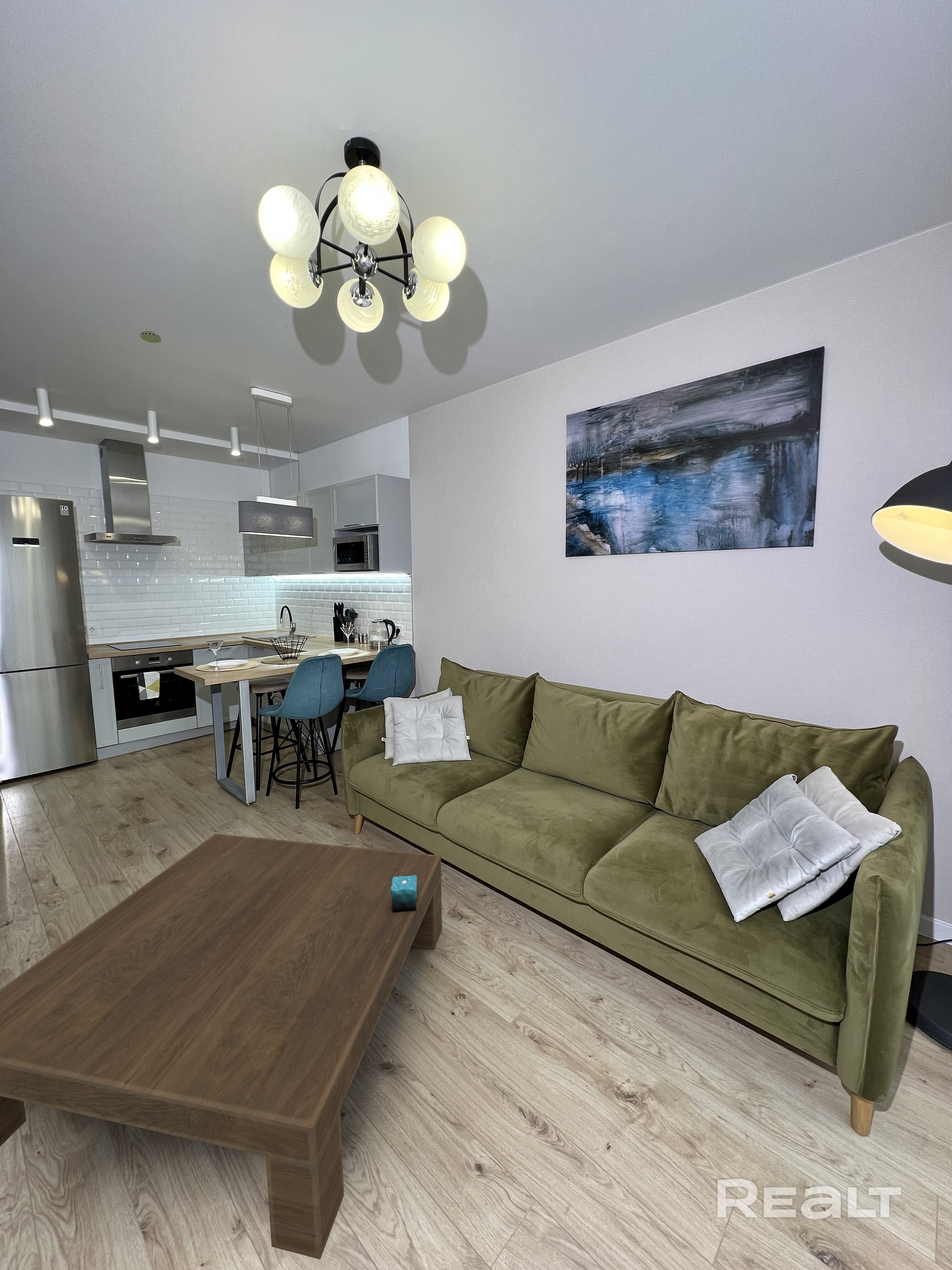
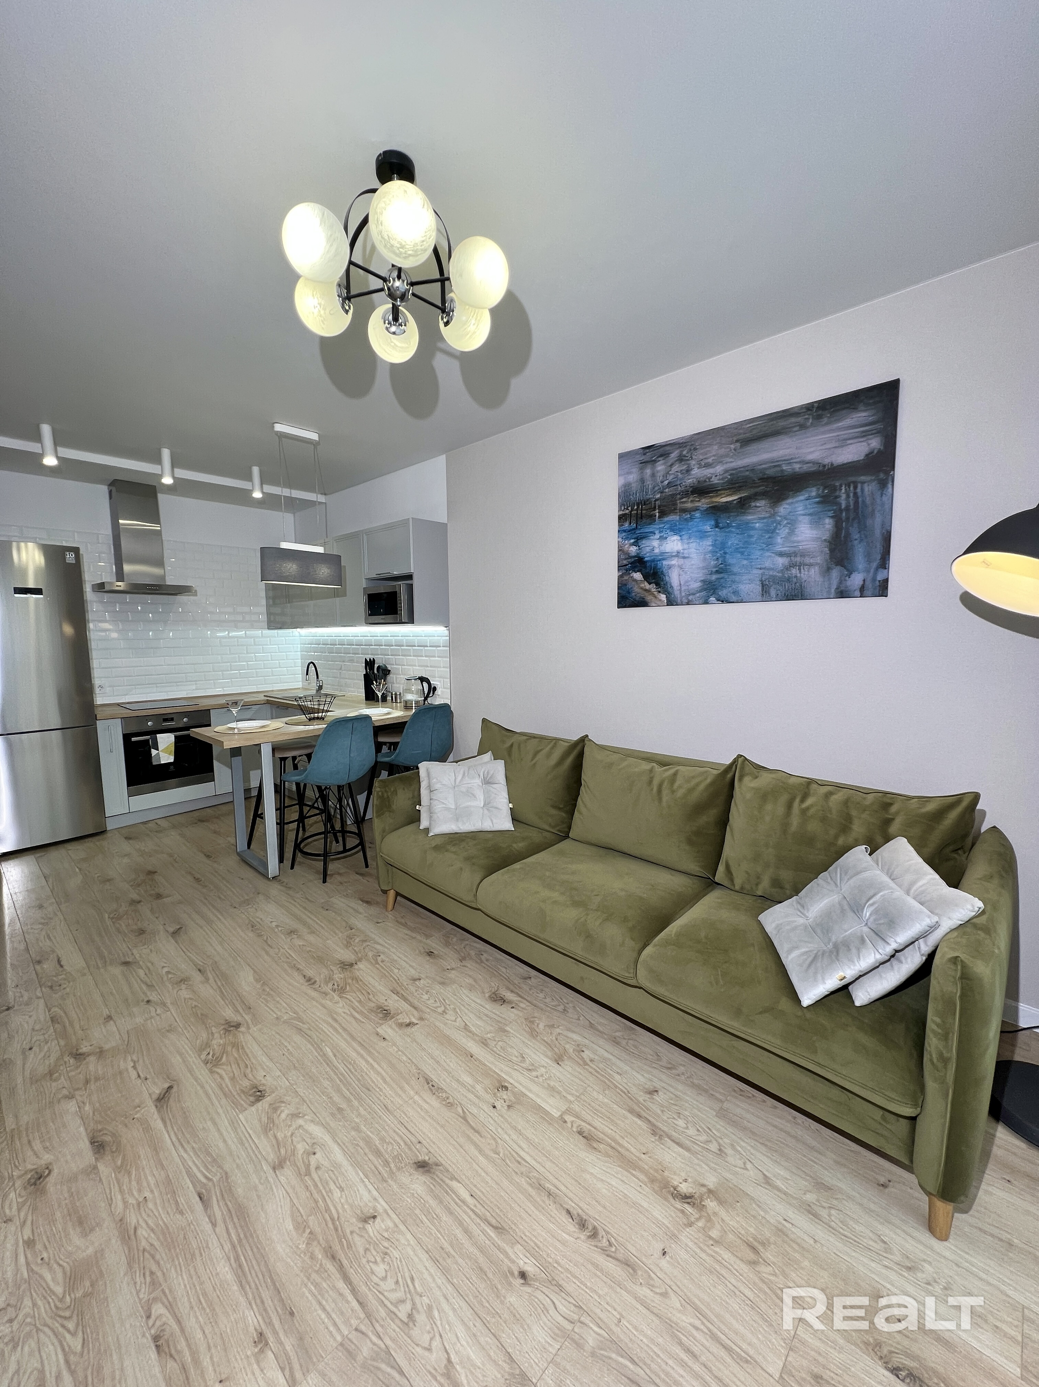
- candle (404, 888)
- smoke detector (150, 337)
- coffee table (249, 972)
